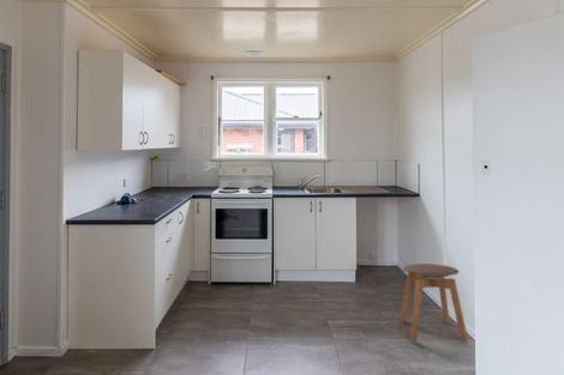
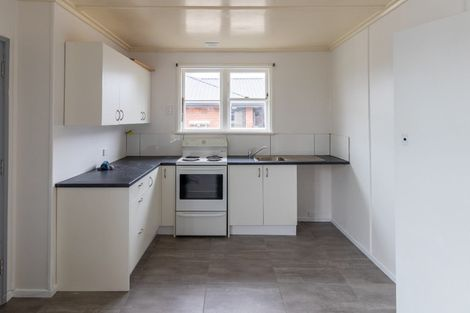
- stool (420, 298)
